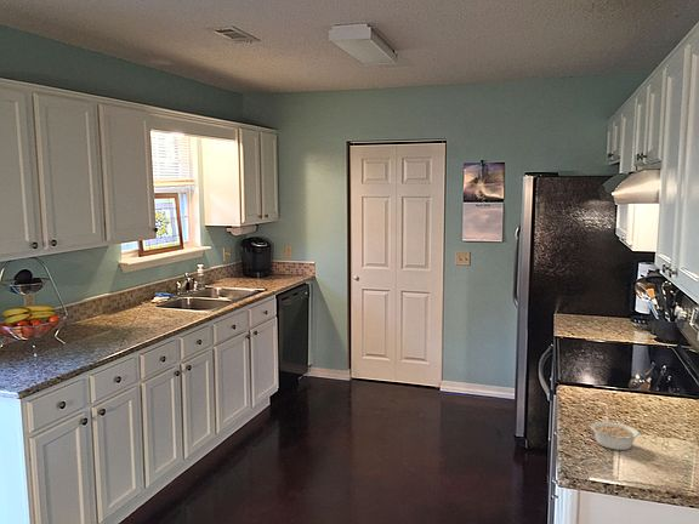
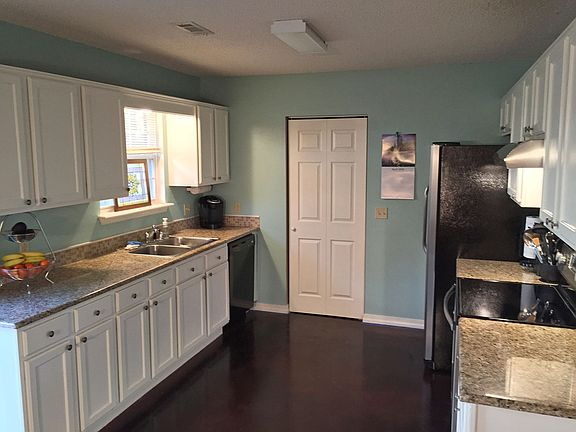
- legume (615, 435)
